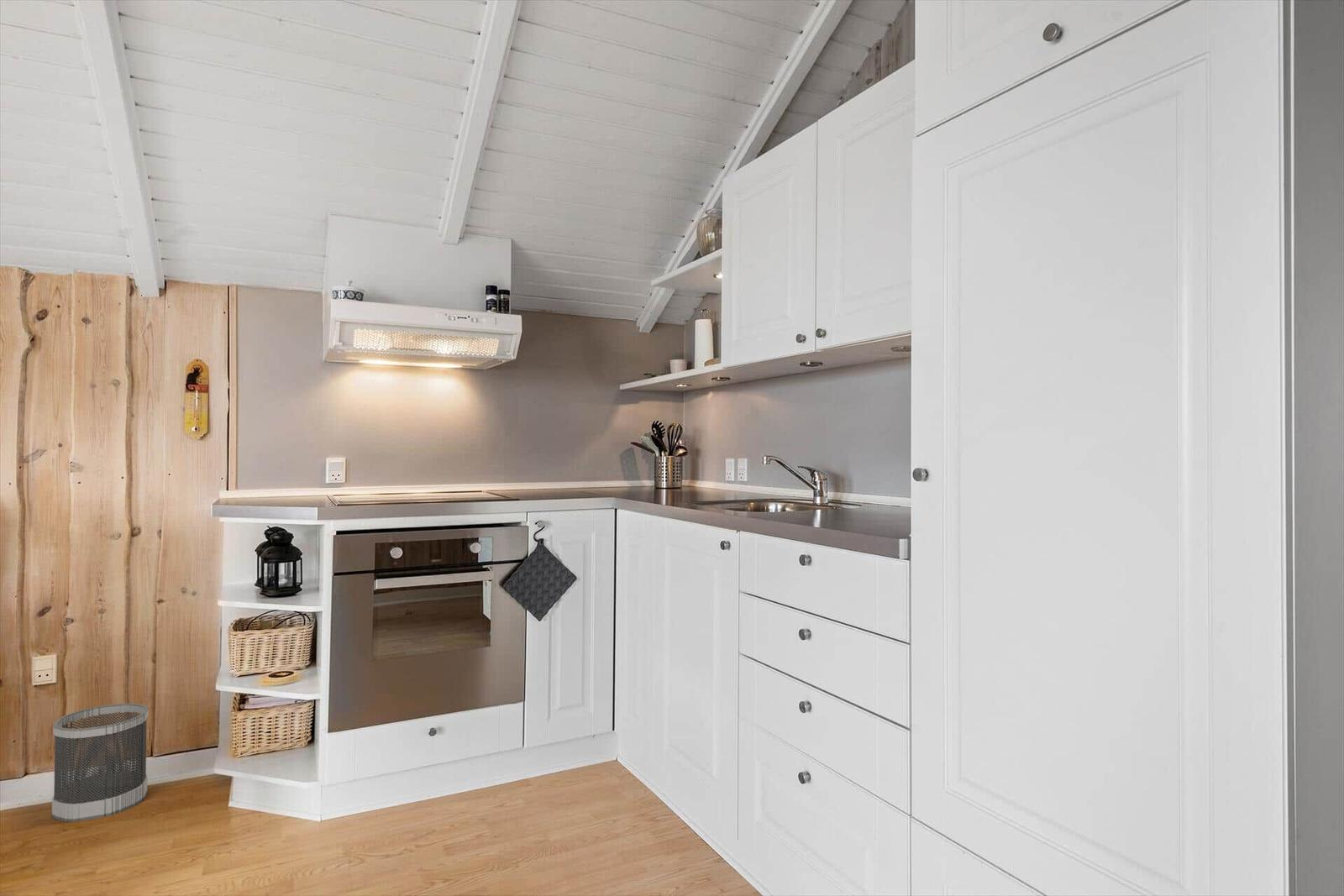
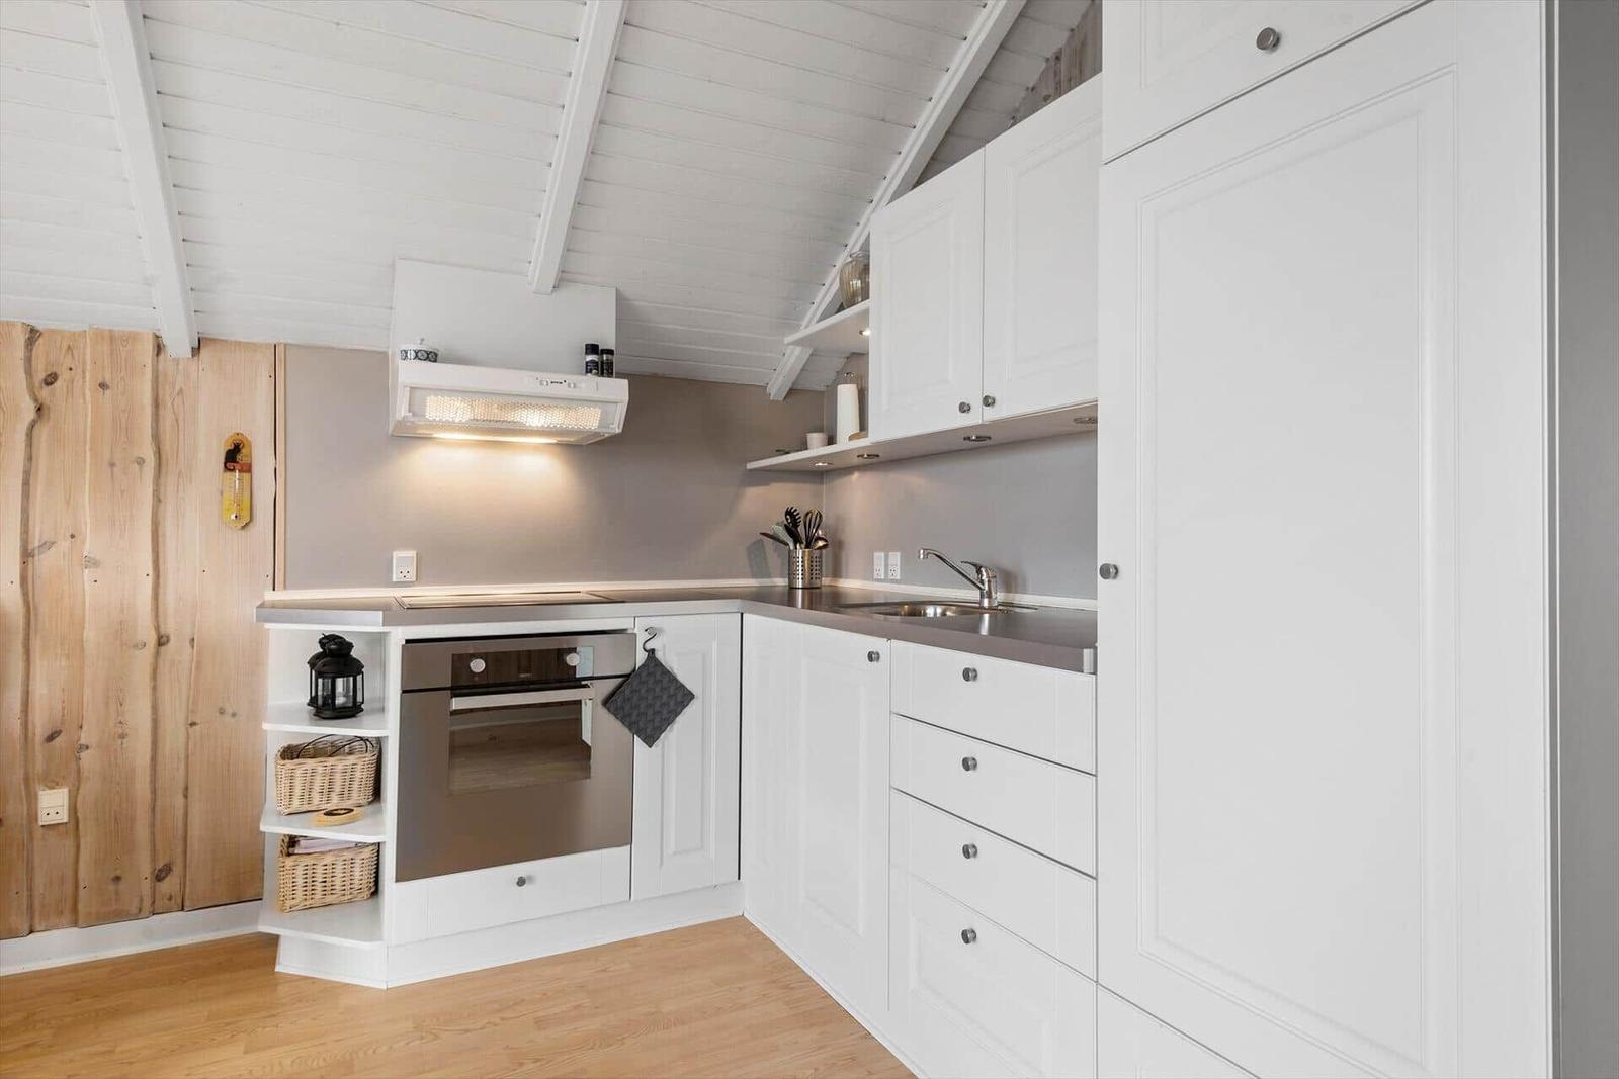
- wastebasket (102, 759)
